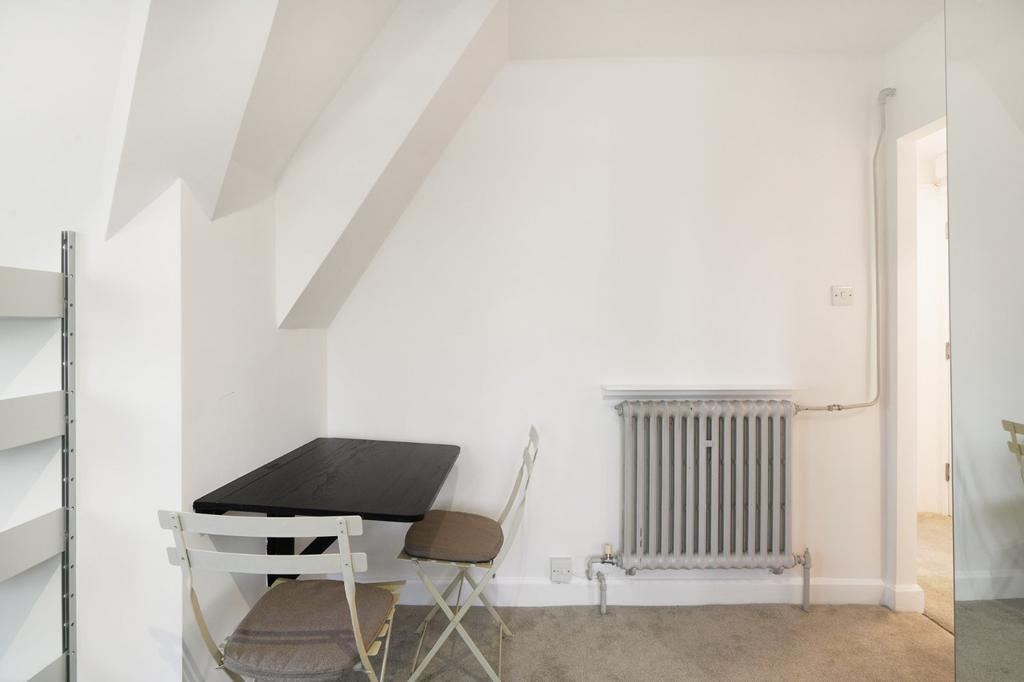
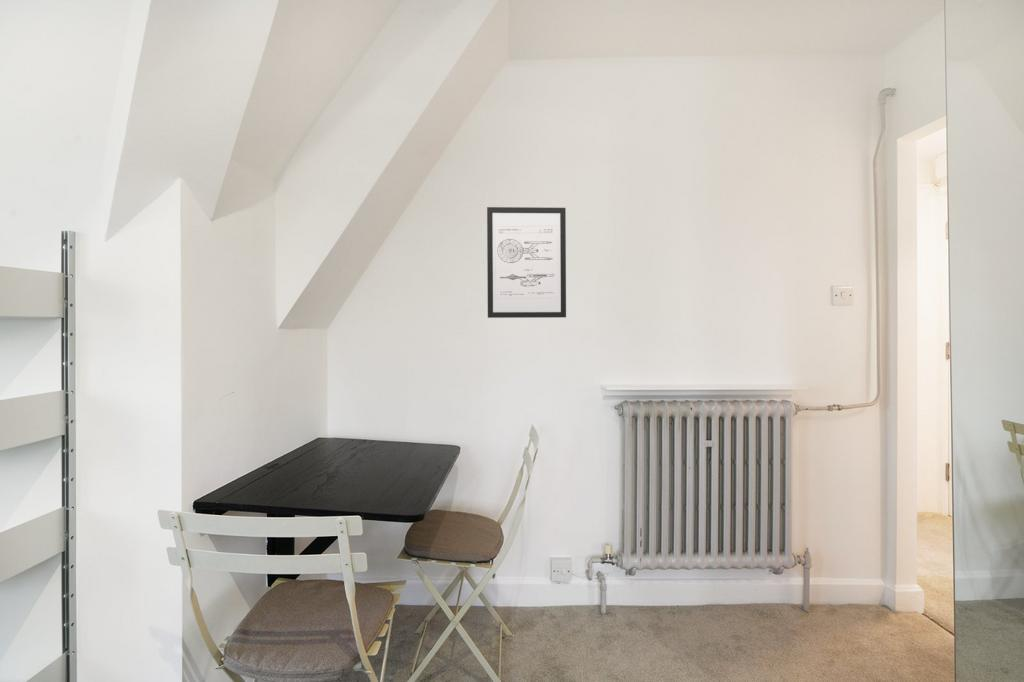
+ wall art (526, 262)
